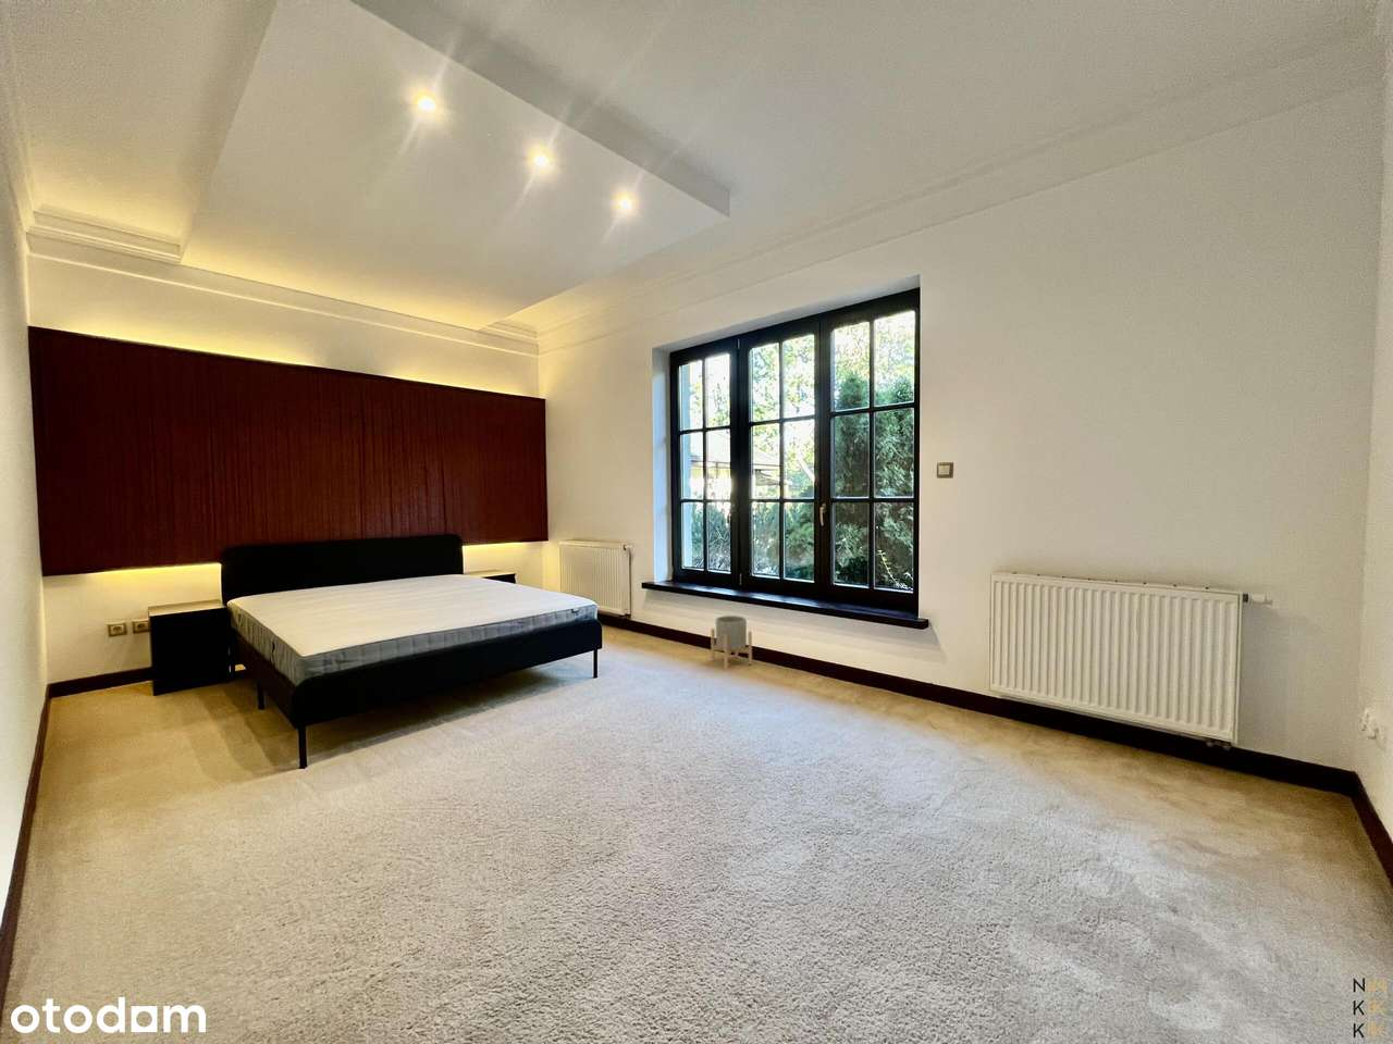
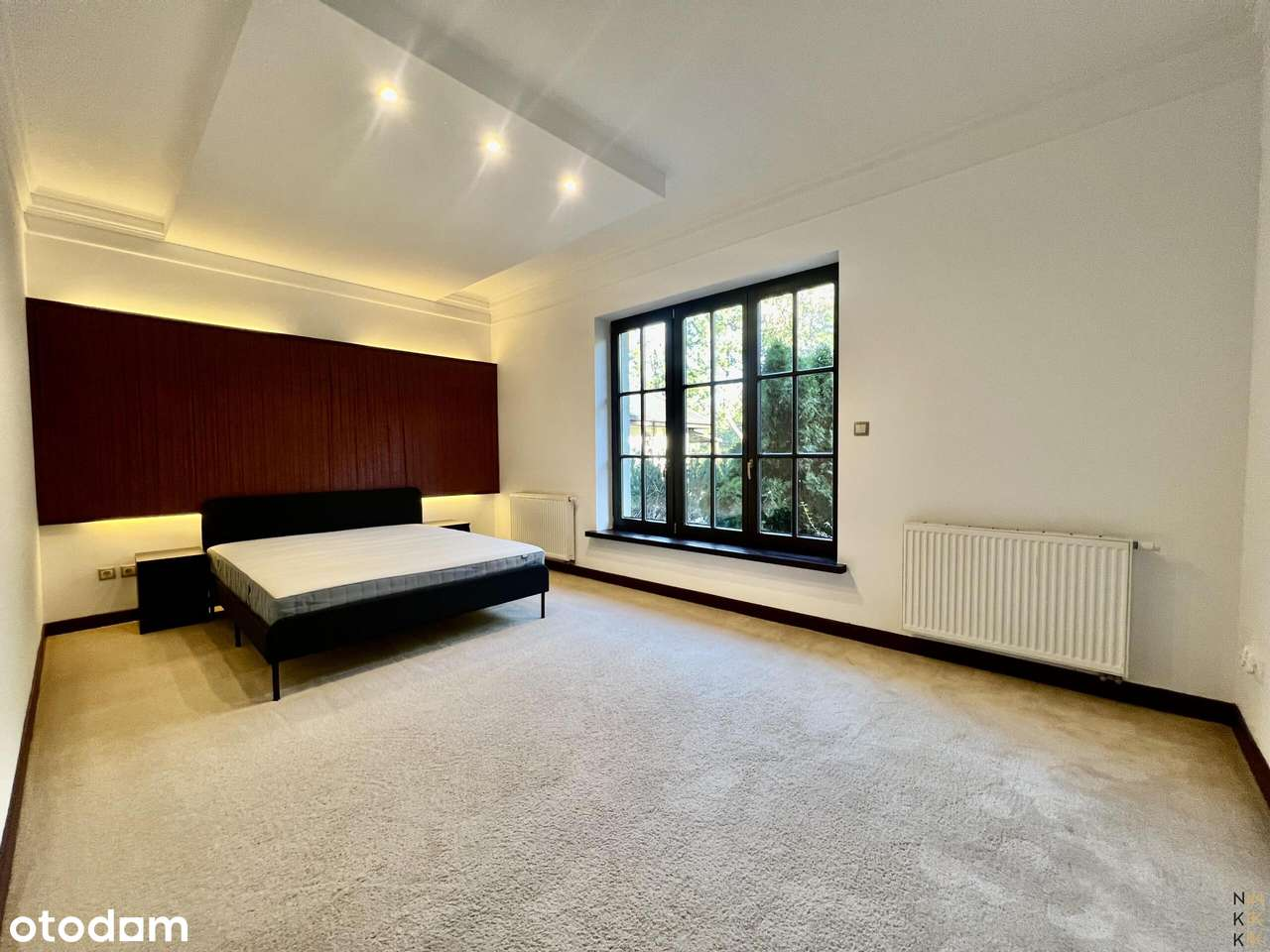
- planter (731, 640)
